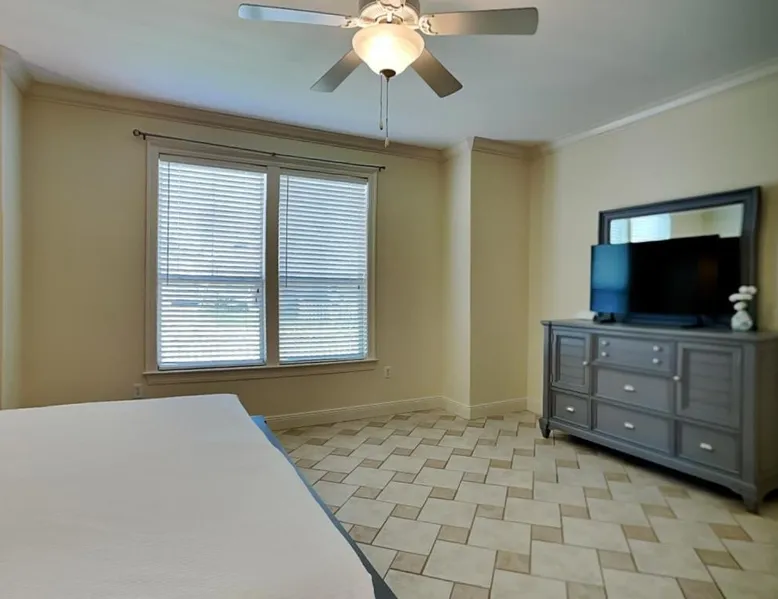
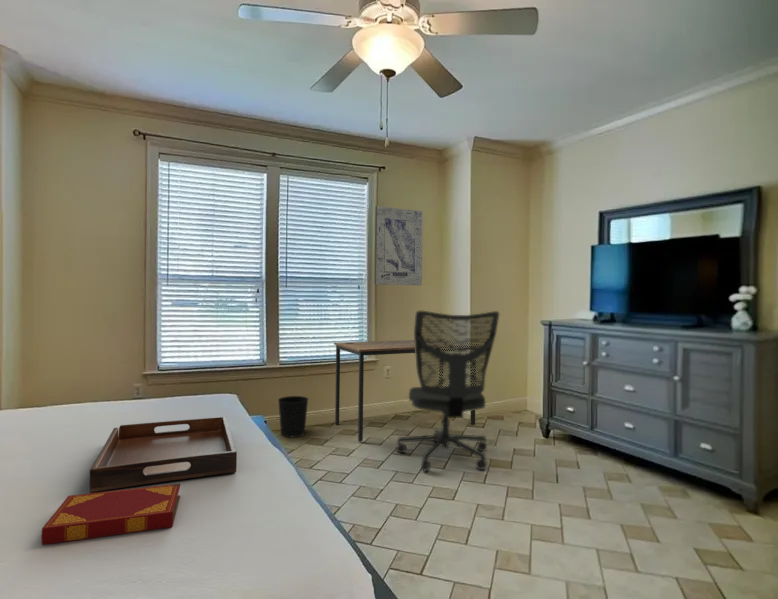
+ serving tray (170, 446)
+ wastebasket (293, 416)
+ hardback book (118, 511)
+ desk (402, 353)
+ office chair (446, 382)
+ wall art (399, 246)
